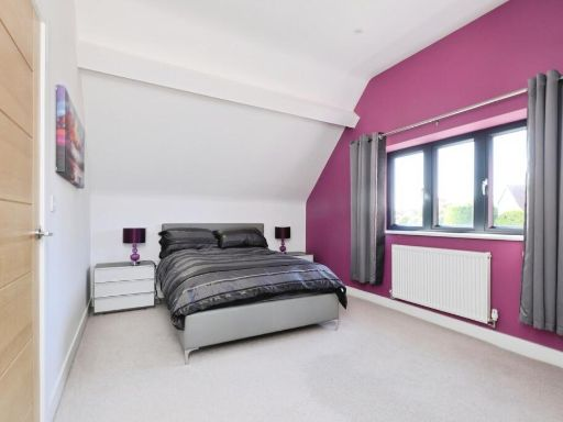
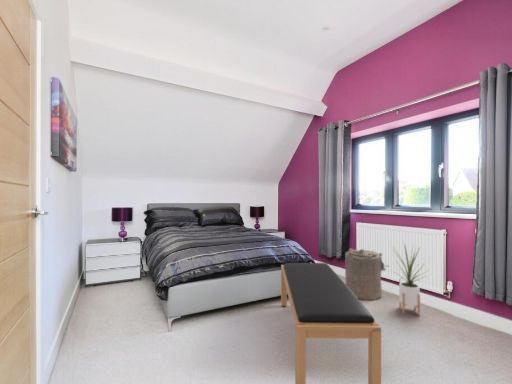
+ laundry hamper (362, 271)
+ house plant (410, 276)
+ bench (316, 308)
